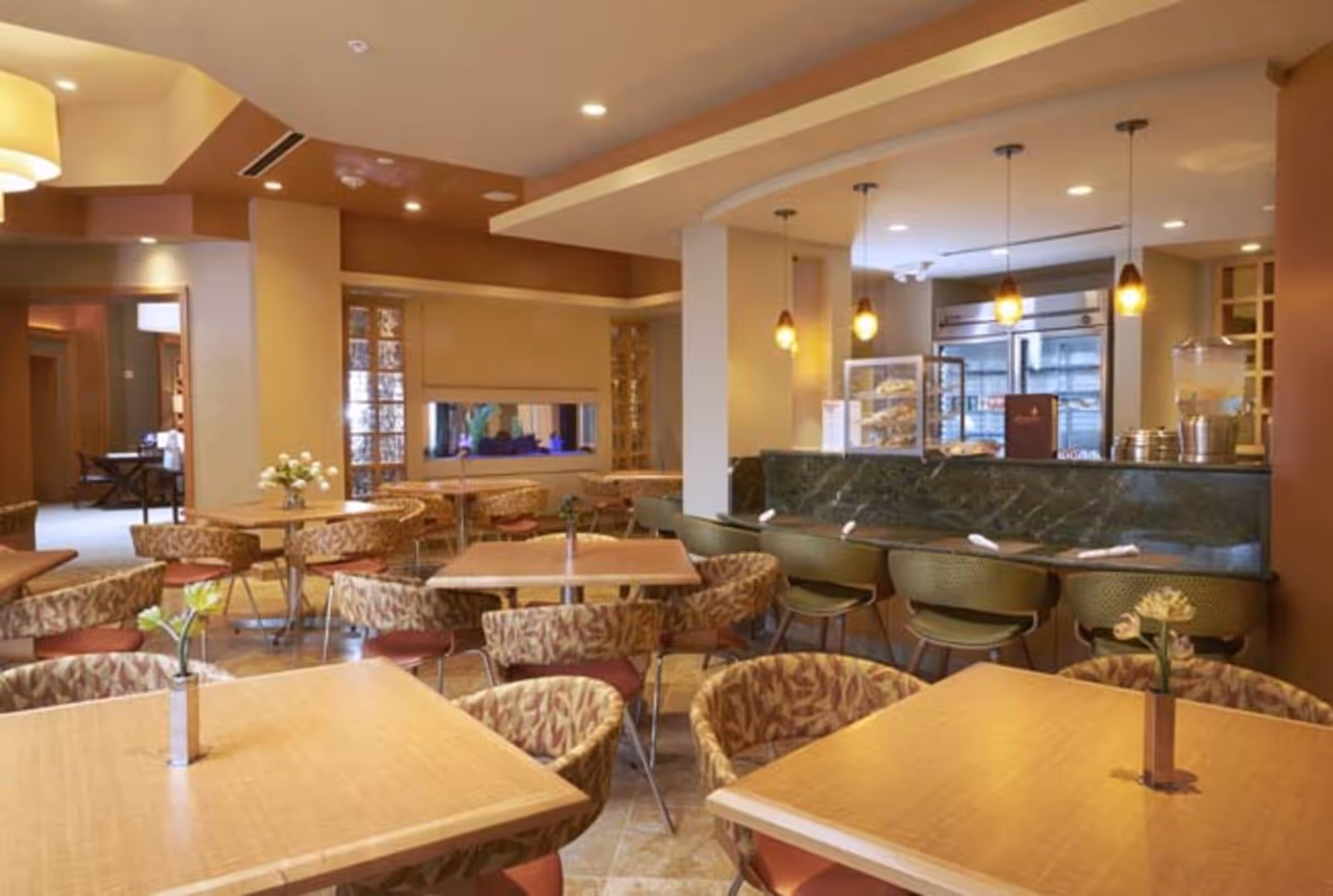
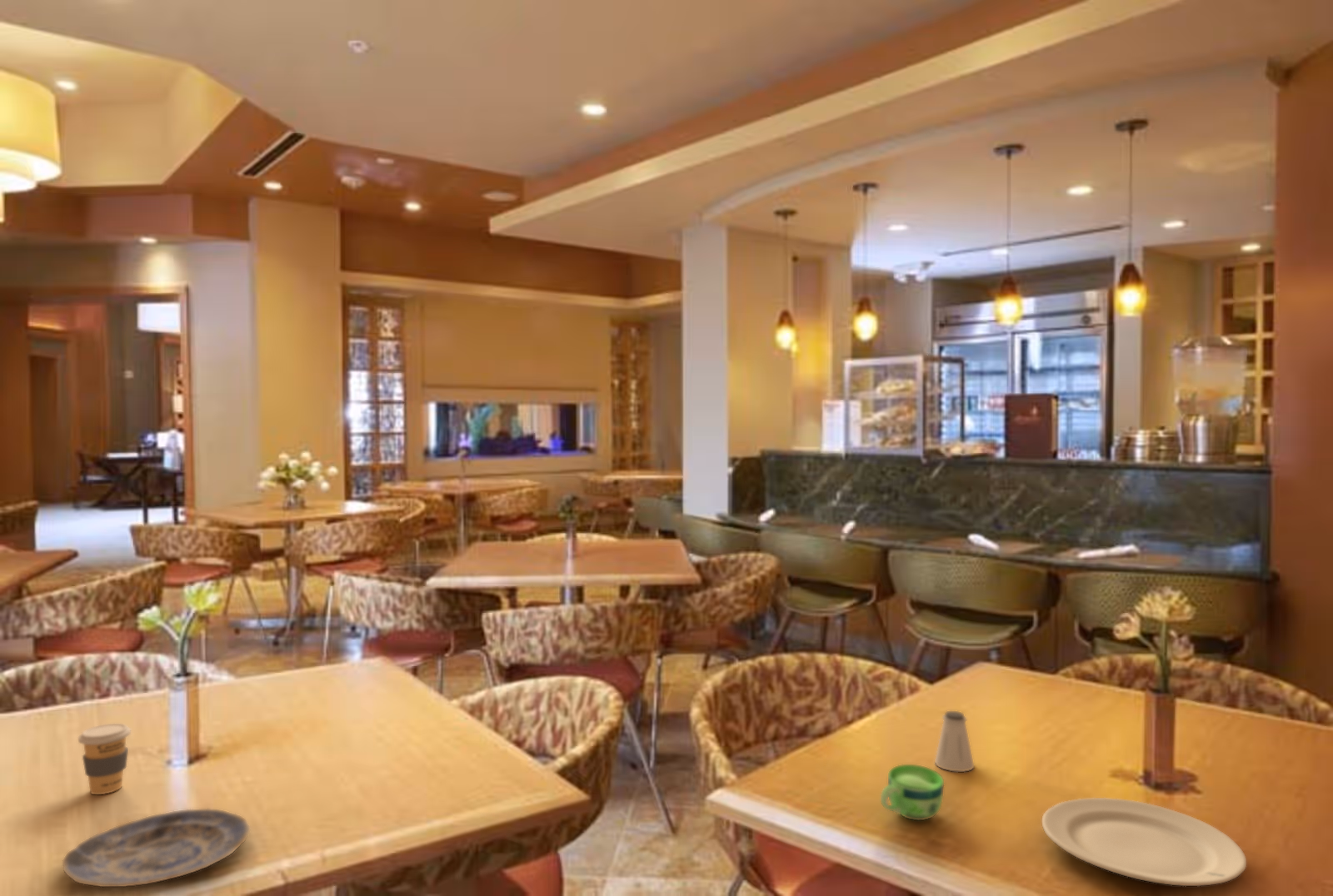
+ cup (911, 797)
+ chinaware (1139, 844)
+ coffee cup (105, 759)
+ plate (160, 850)
+ saltshaker (954, 739)
